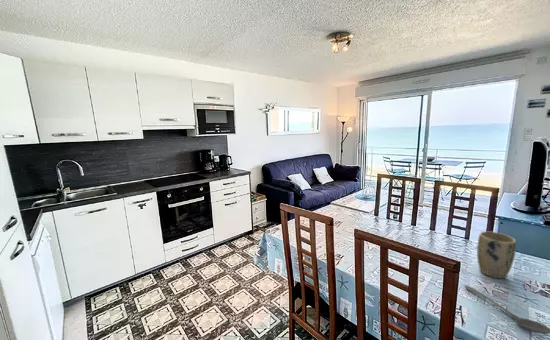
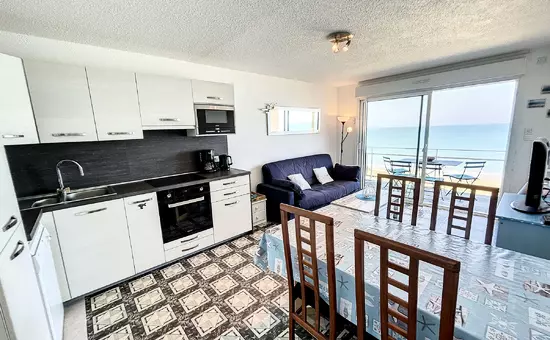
- plant pot (494, 255)
- stirrer (501, 306)
